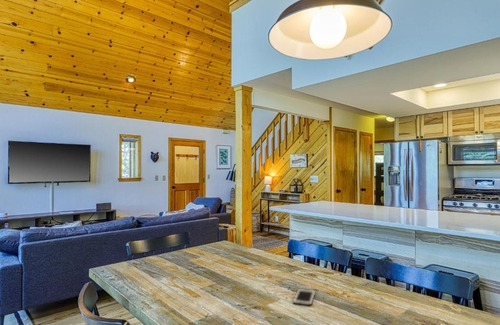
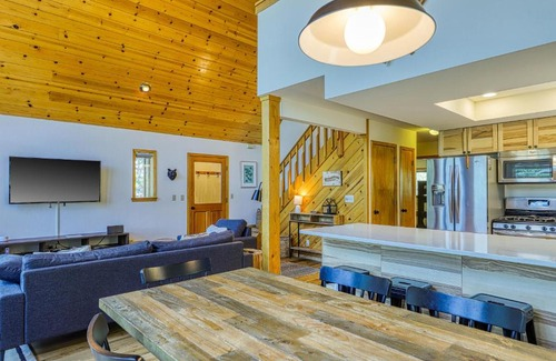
- cell phone (304, 296)
